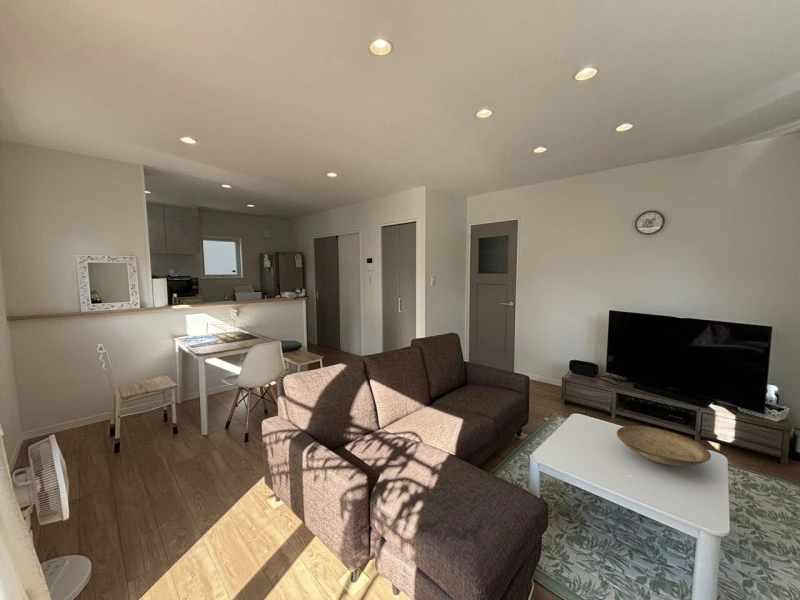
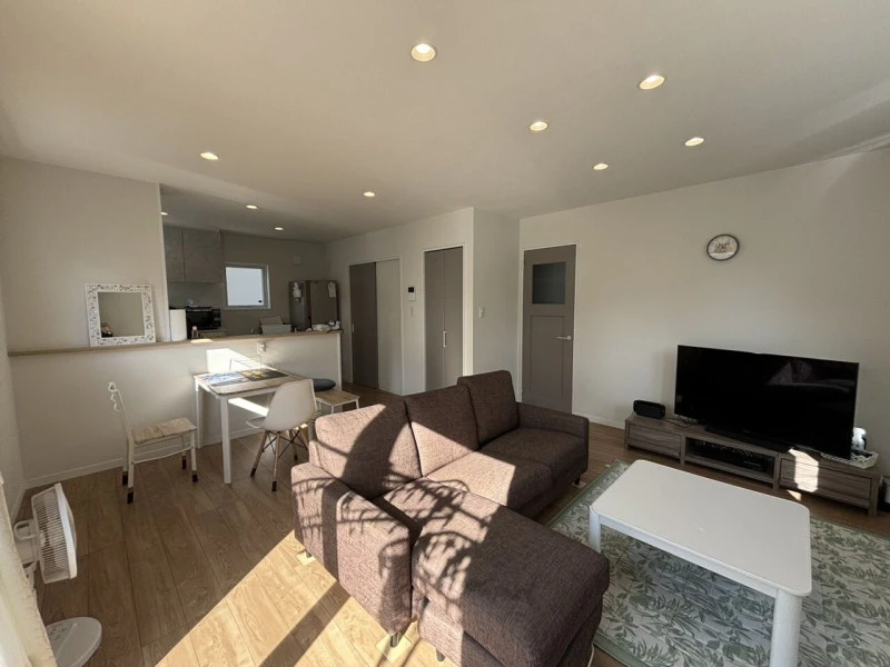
- decorative bowl (660, 449)
